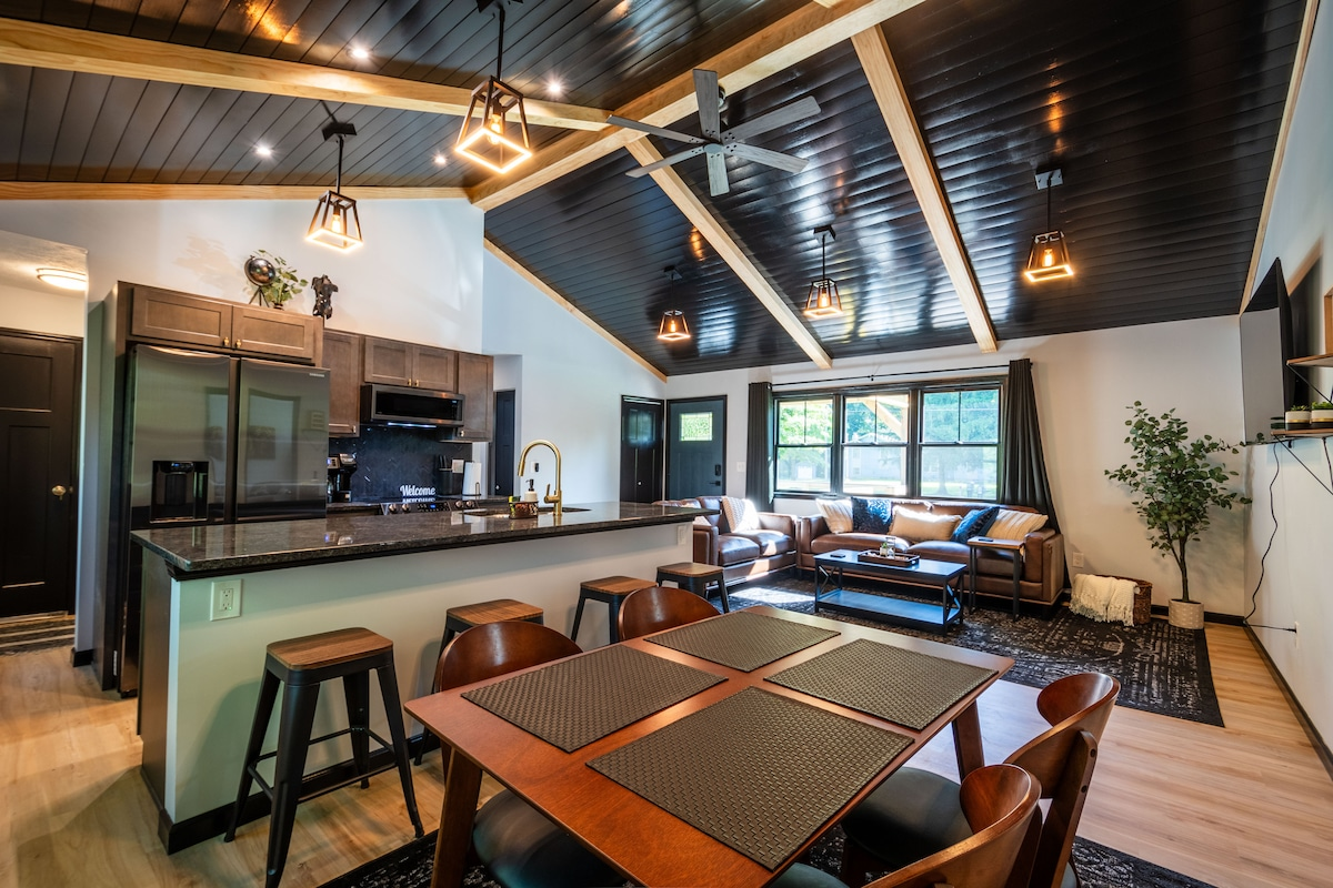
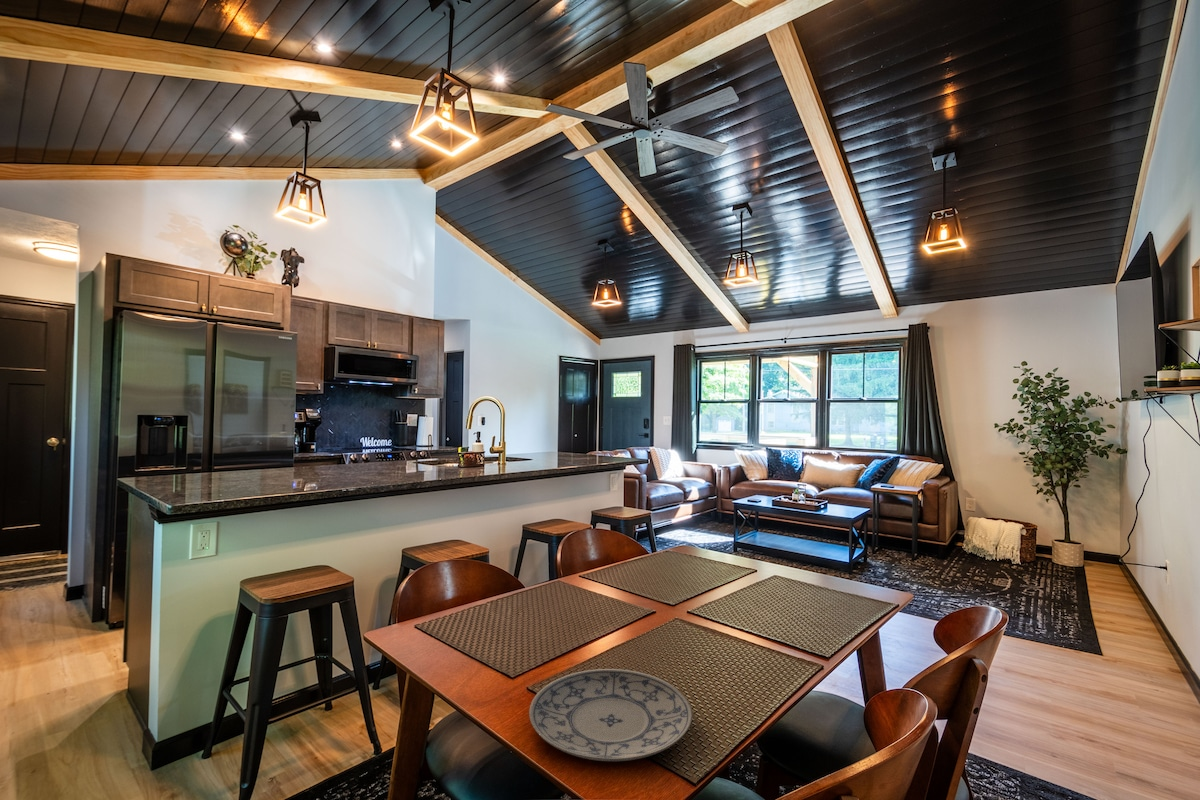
+ plate (610, 715)
